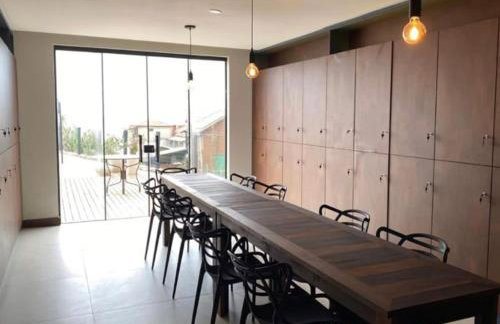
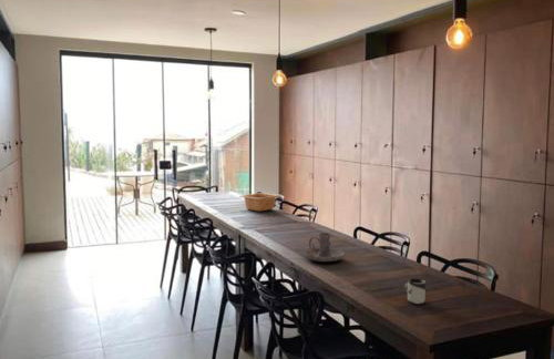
+ candle holder (321, 245)
+ cup (413, 289)
+ serving bowl (259, 202)
